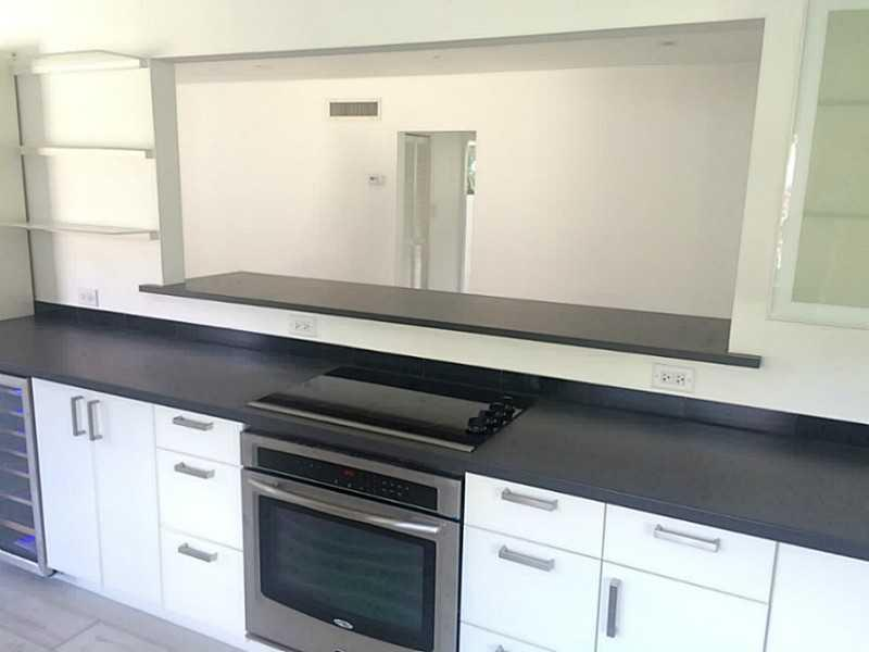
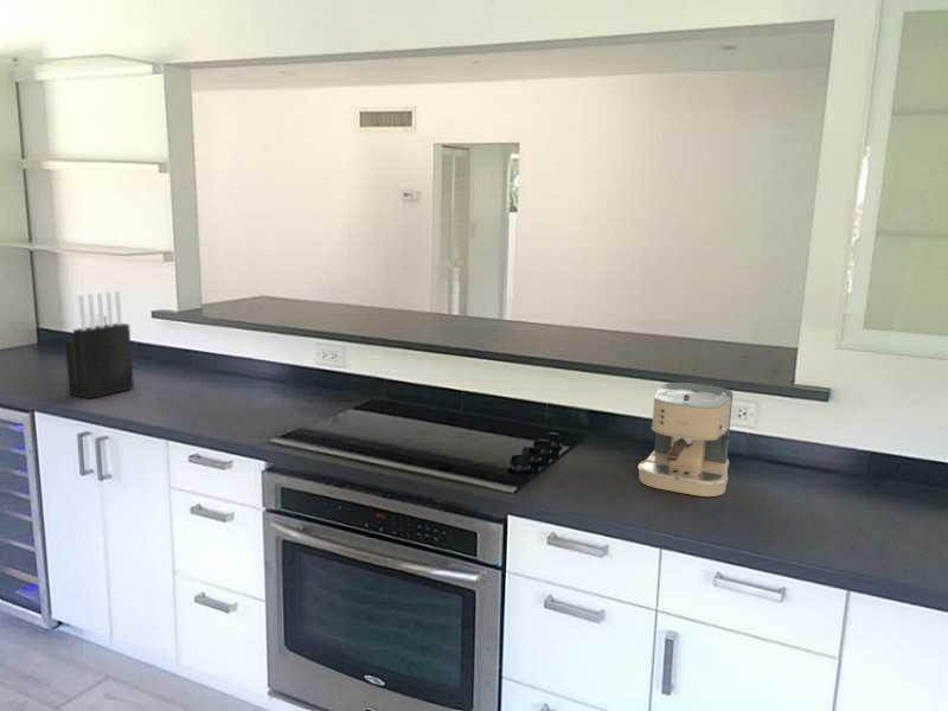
+ coffee maker (686, 436)
+ knife block (96, 341)
